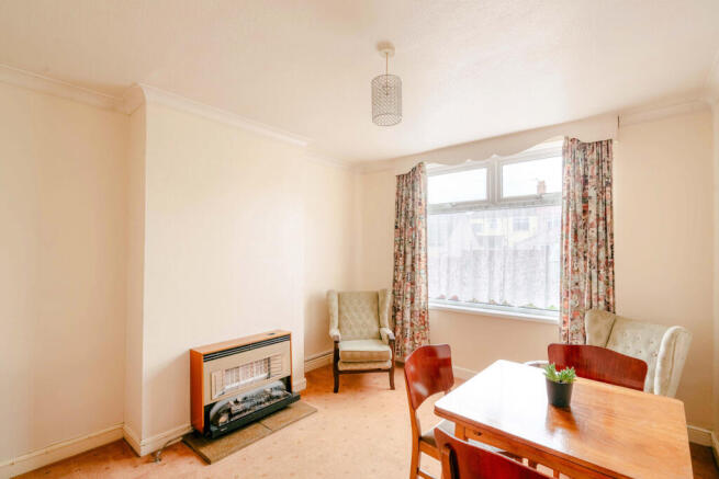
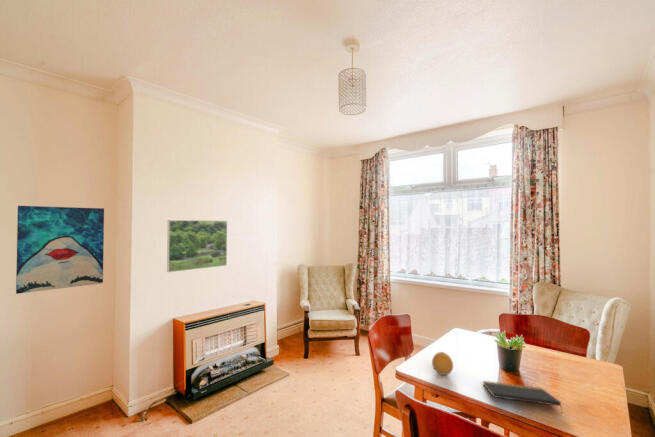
+ notepad (518, 392)
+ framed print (199, 244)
+ fruit (442, 363)
+ wall art (63, 247)
